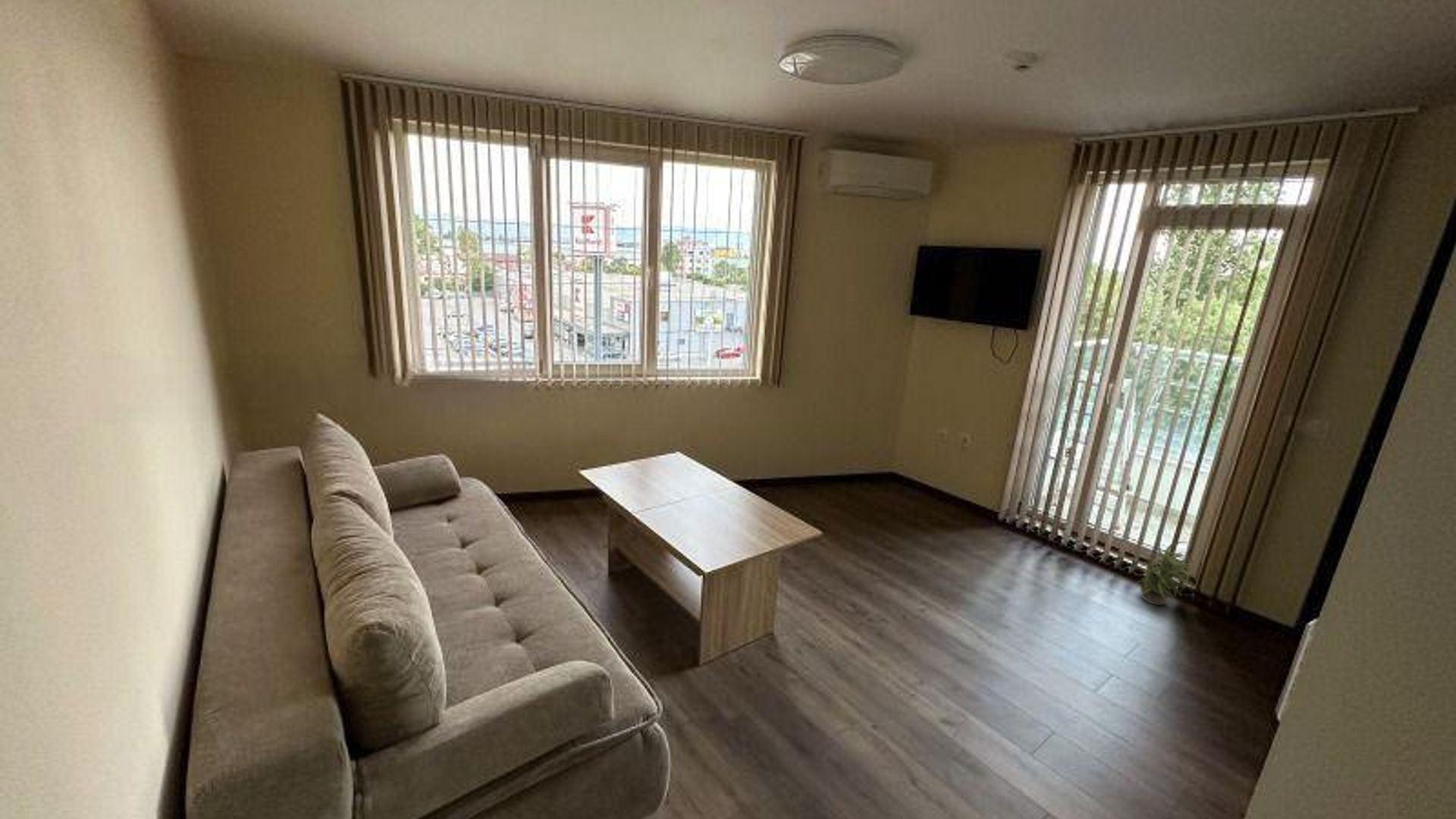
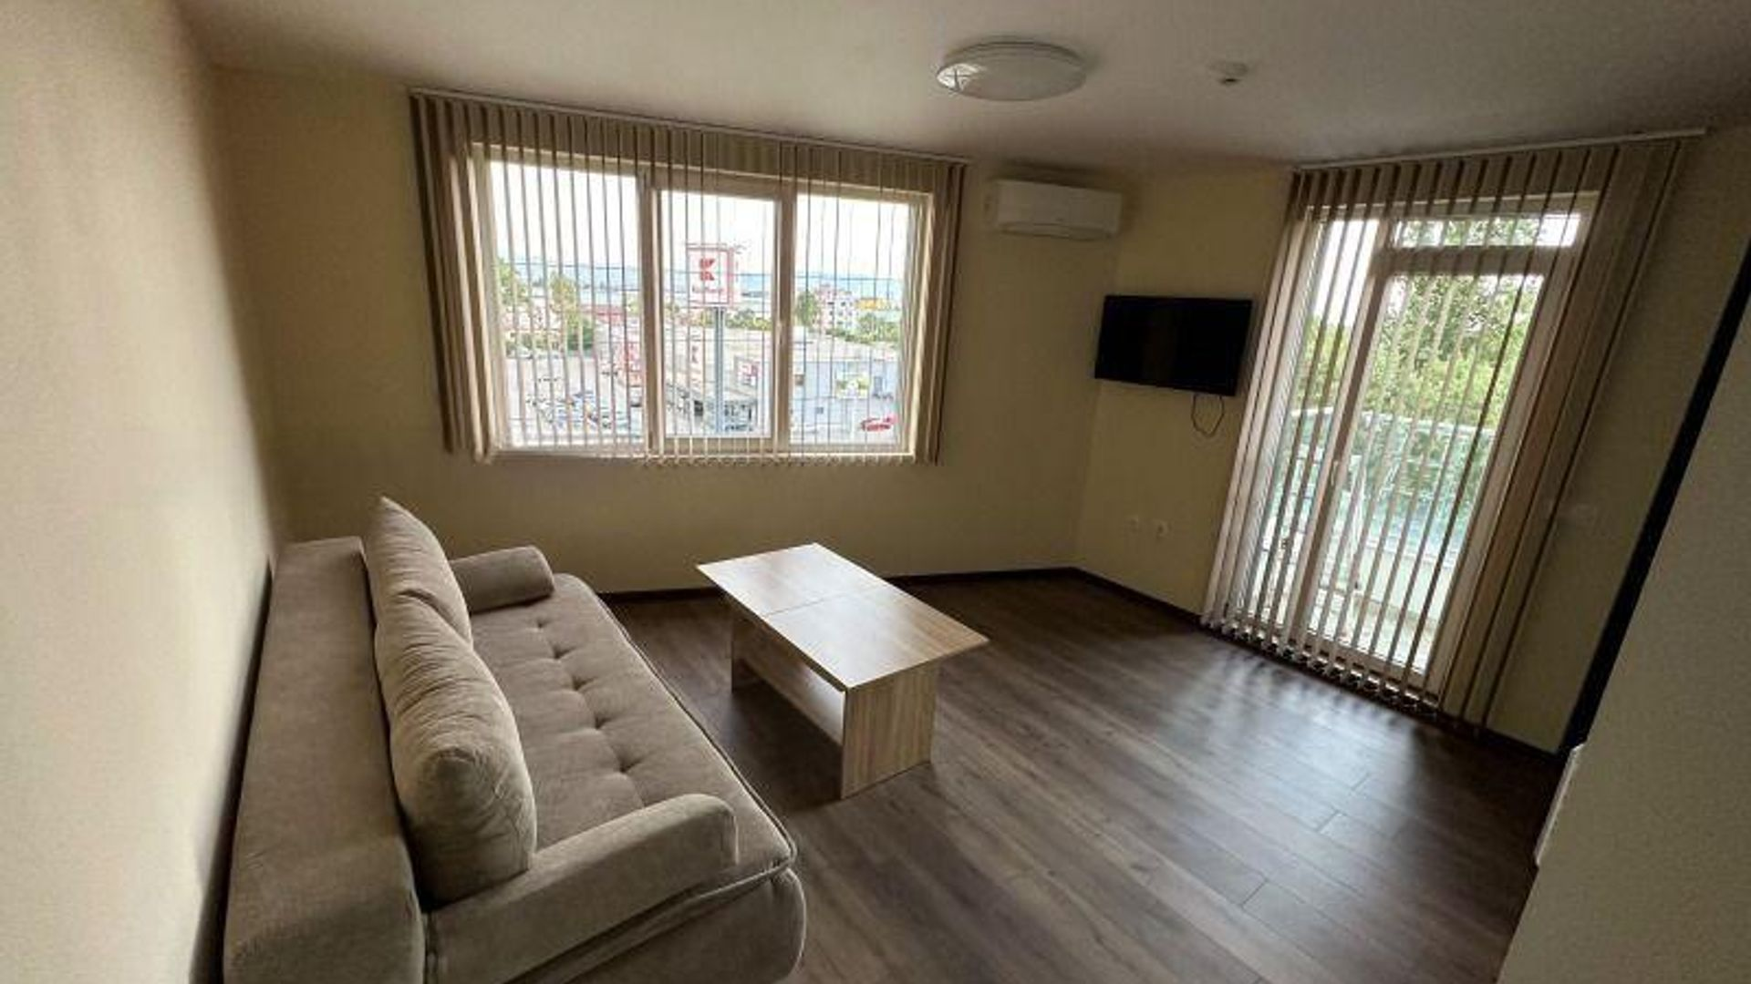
- potted plant (1166, 573)
